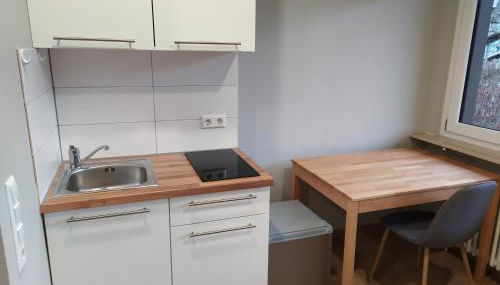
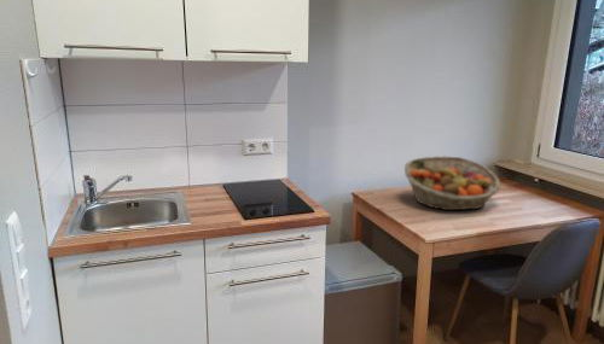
+ fruit basket (449, 182)
